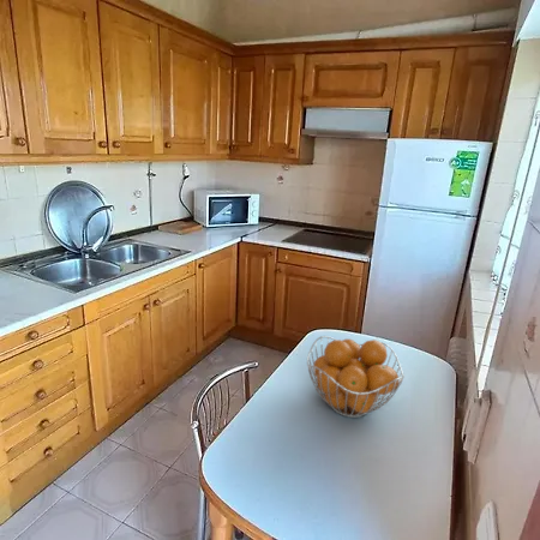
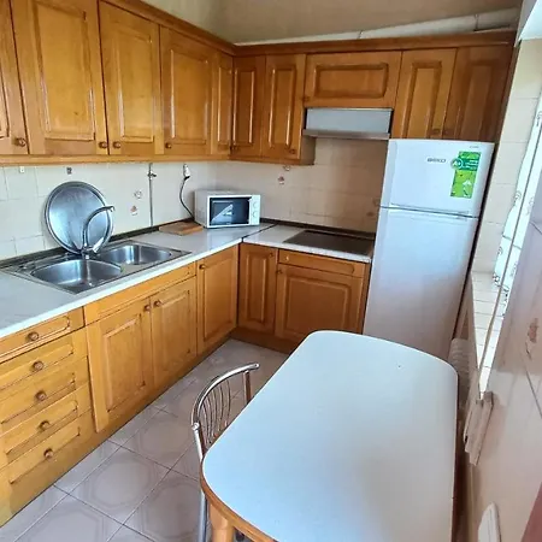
- fruit basket (353, 374)
